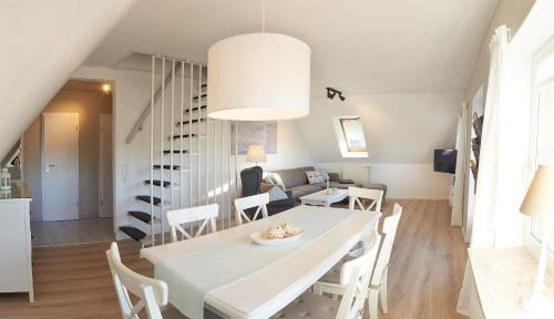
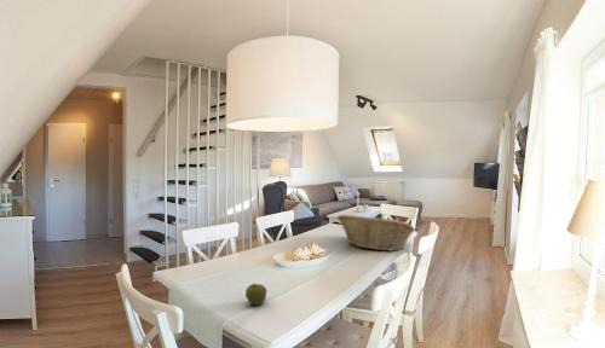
+ apple (255, 292)
+ fruit basket (374, 228)
